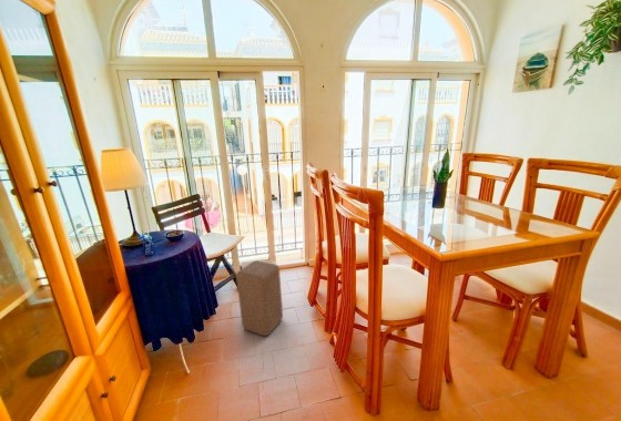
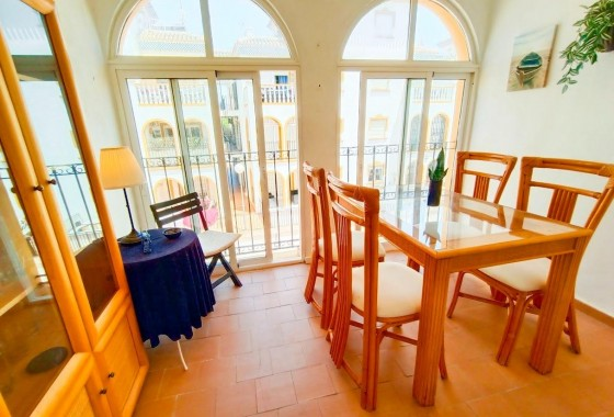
- stool (261, 297)
